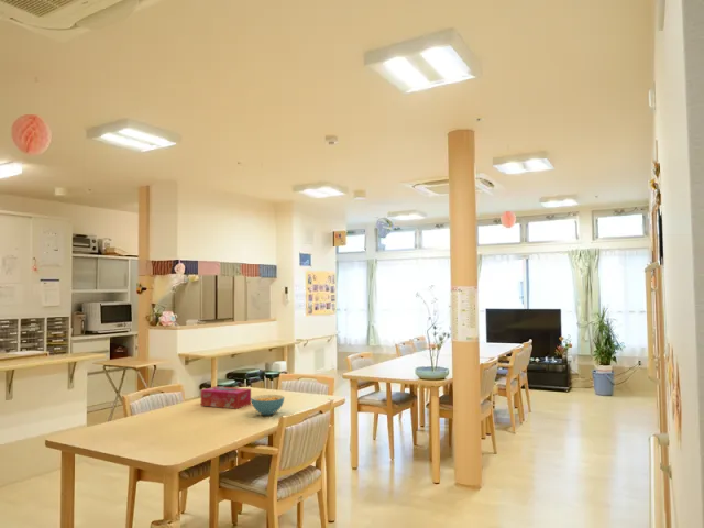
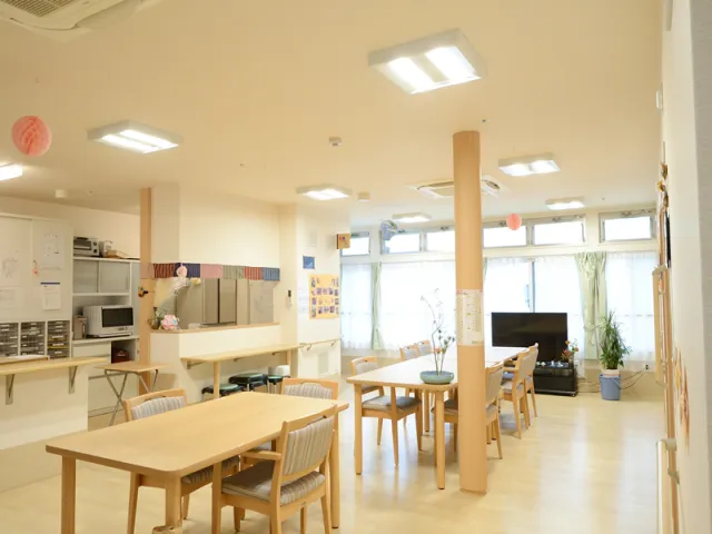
- tissue box (226, 397)
- cereal bowl (267, 405)
